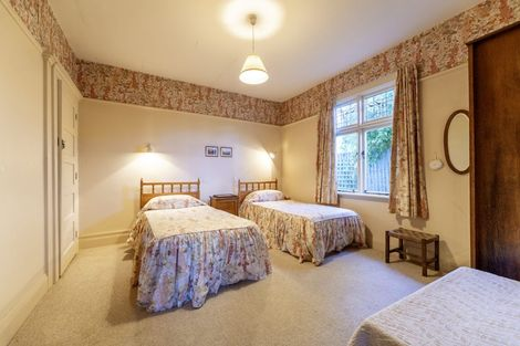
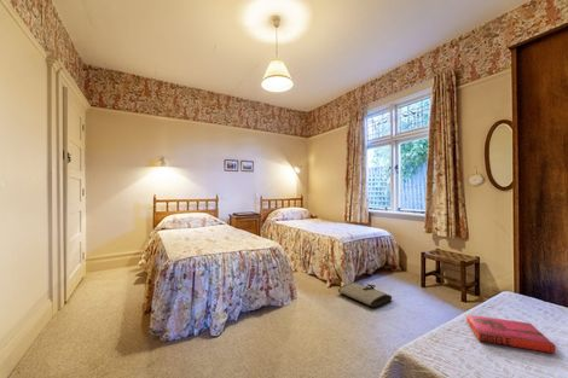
+ tool roll (364, 290)
+ hardback book (505, 331)
